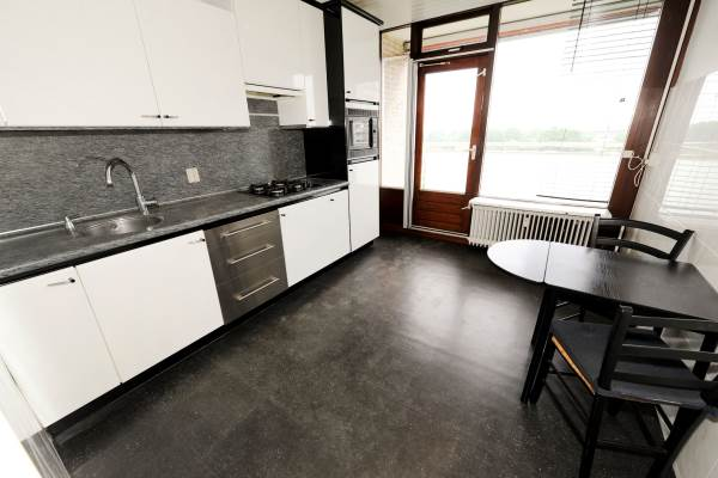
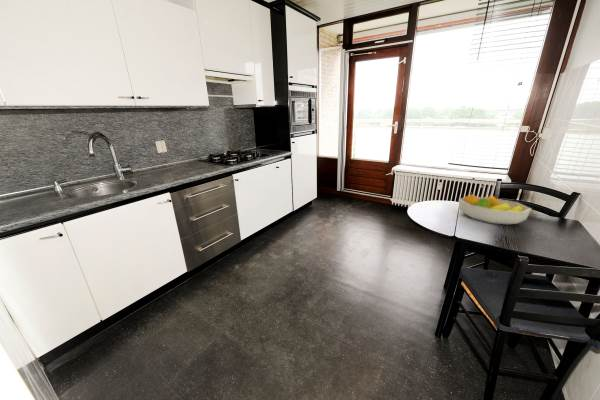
+ fruit bowl (492, 207)
